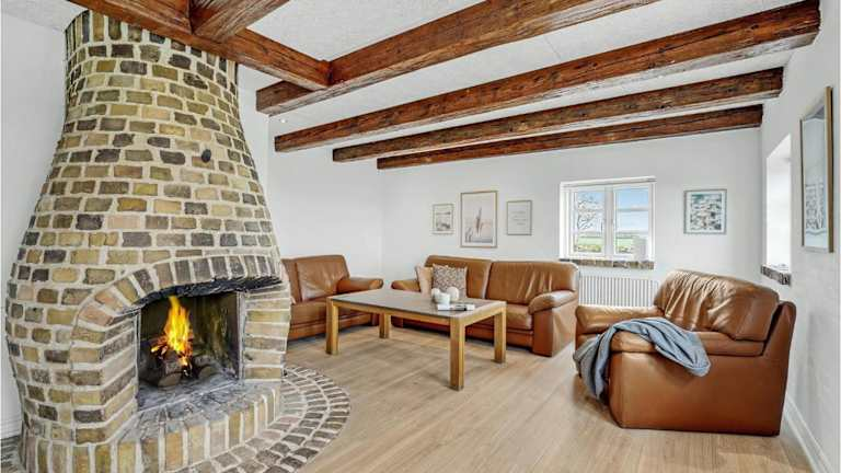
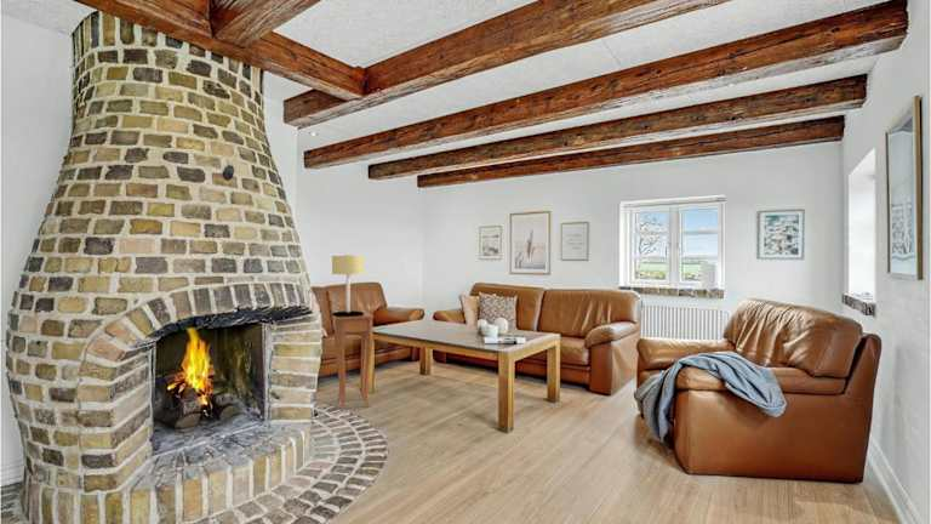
+ side table (361, 359)
+ table lamp (348, 284)
